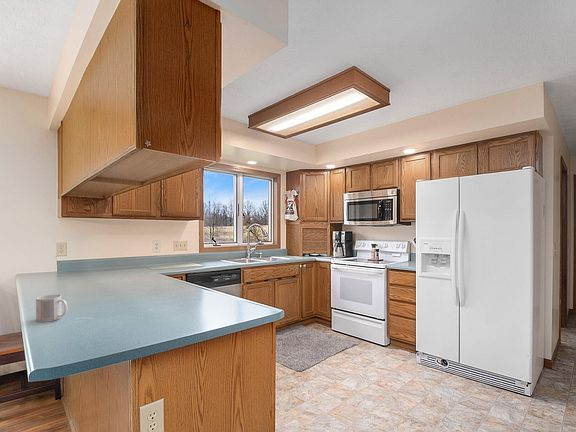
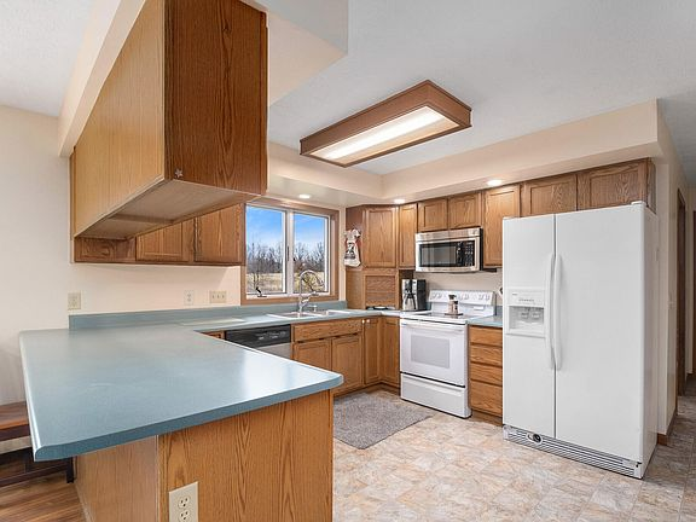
- mug (53, 307)
